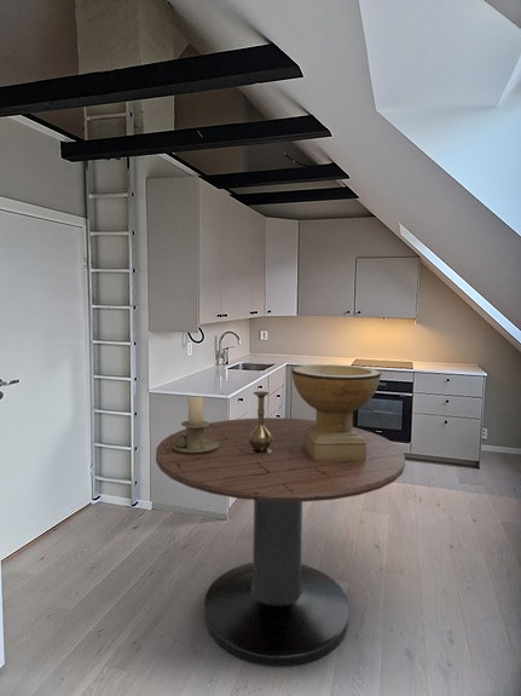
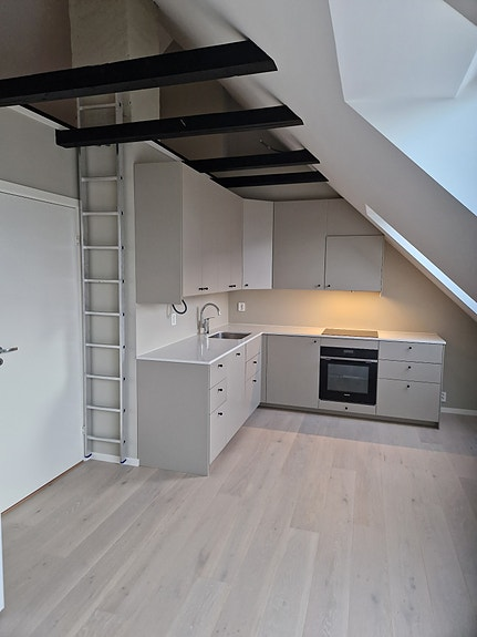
- candle holder (195, 421)
- decorative bowl (334, 412)
- vase (260, 421)
- dining table (277, 529)
